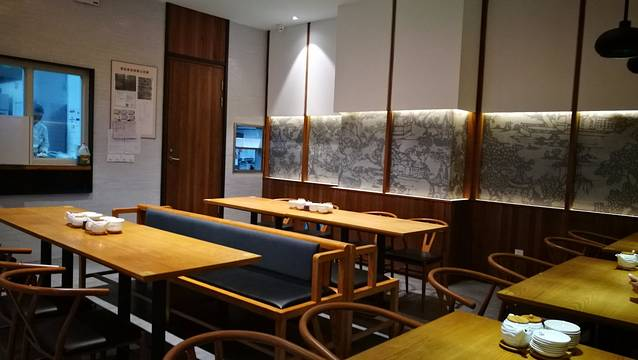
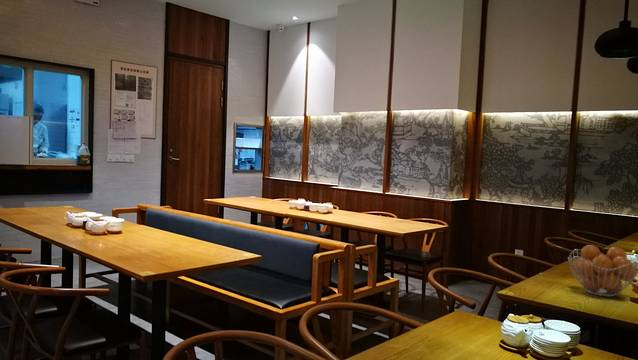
+ fruit basket (602, 269)
